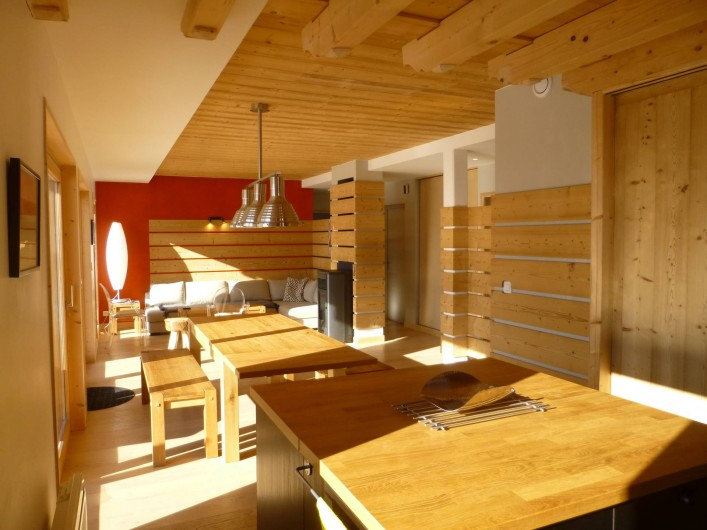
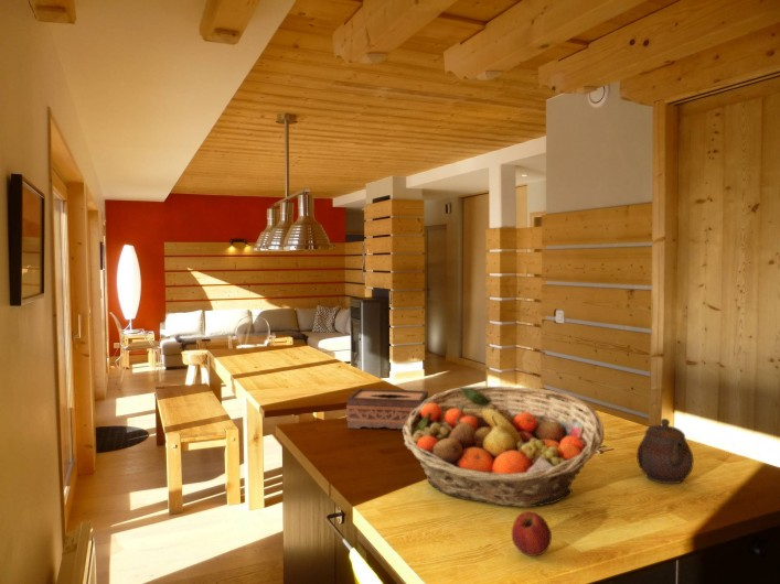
+ teapot (663, 447)
+ apple (531, 532)
+ tissue box (388, 409)
+ fruit basket (499, 441)
